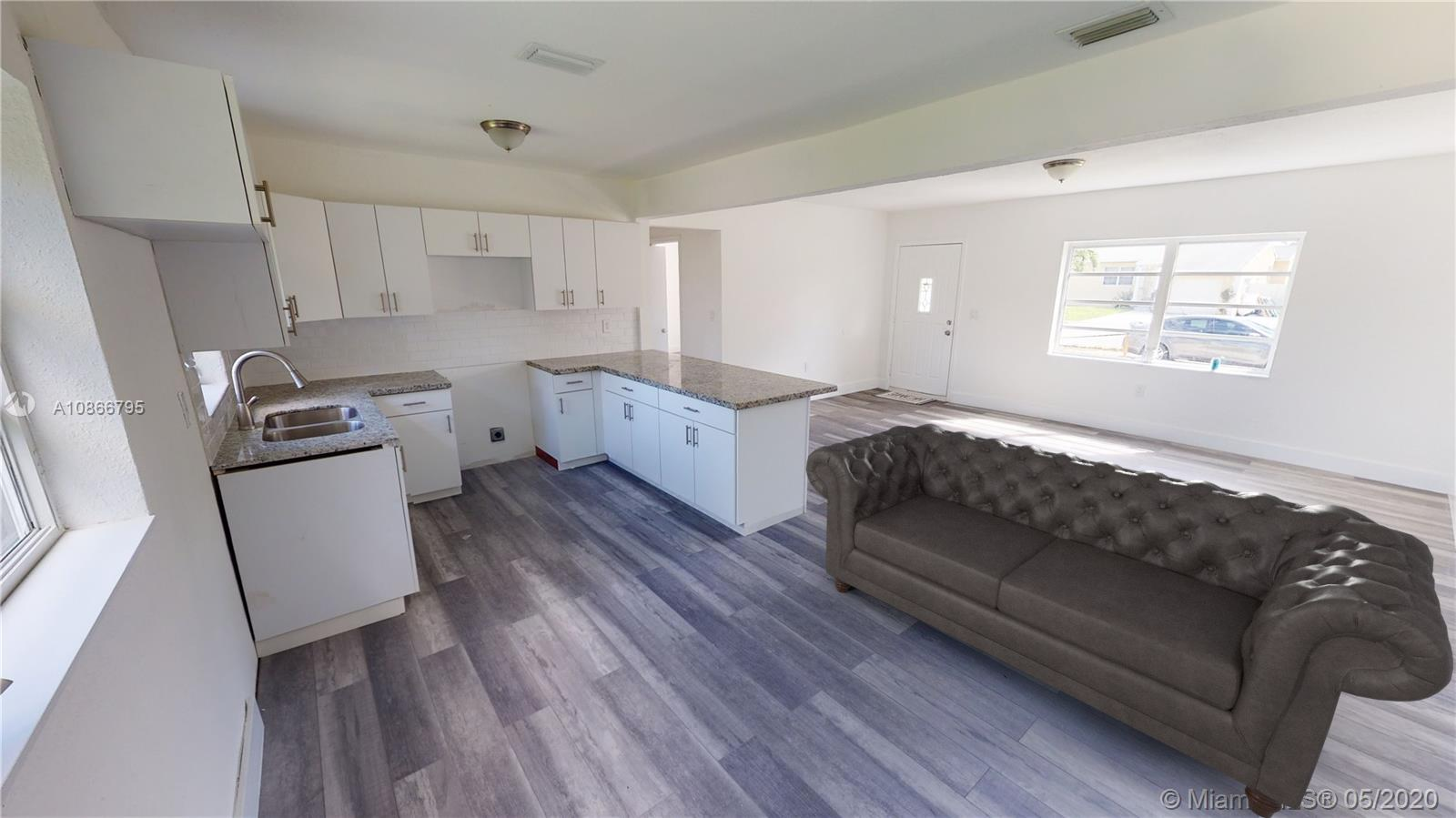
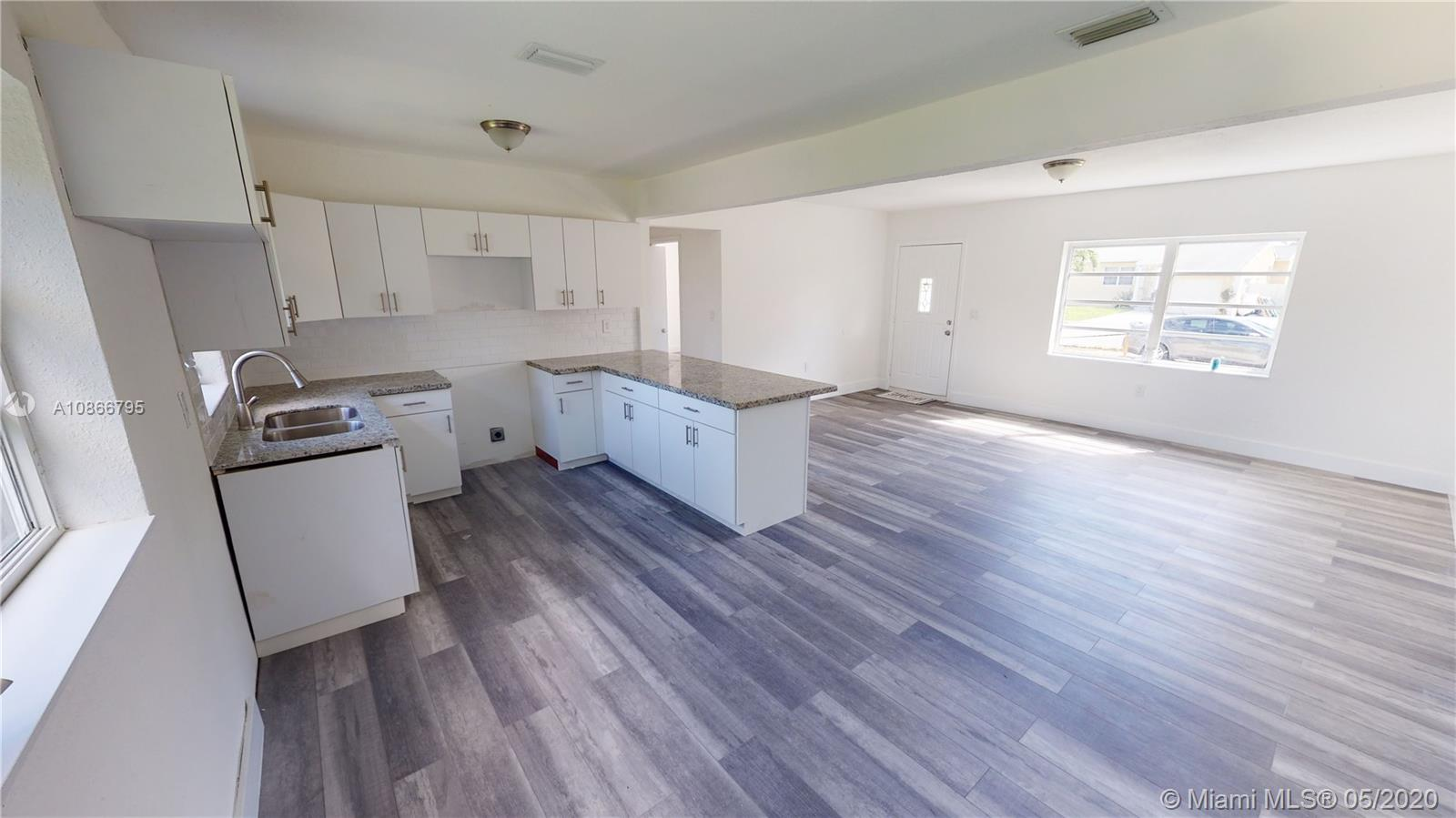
- sofa (1046, 555)
